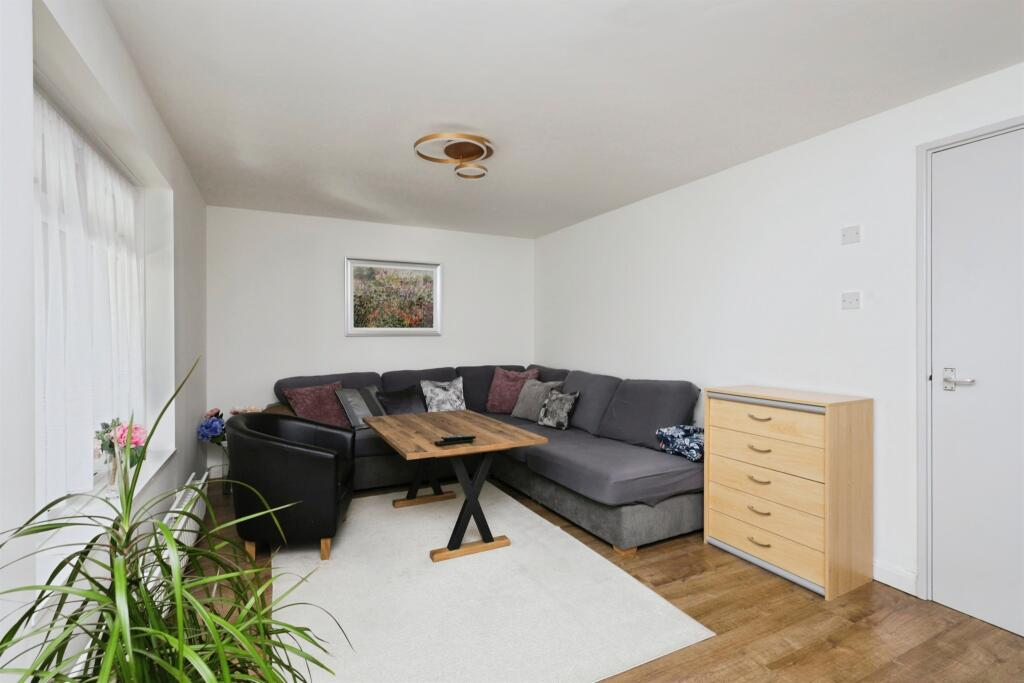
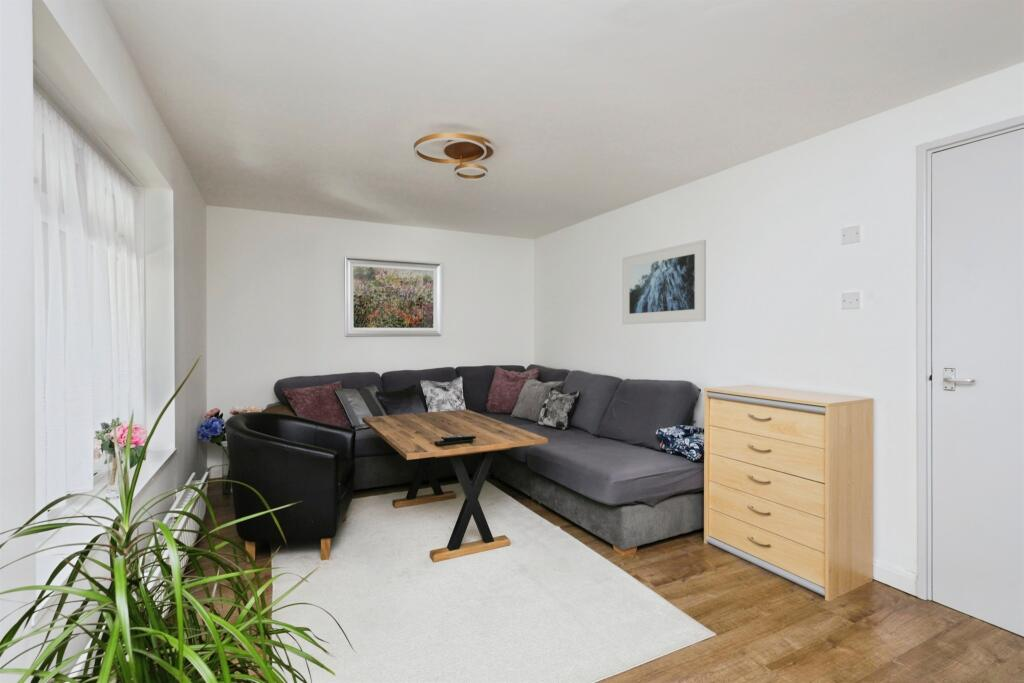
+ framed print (659, 286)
